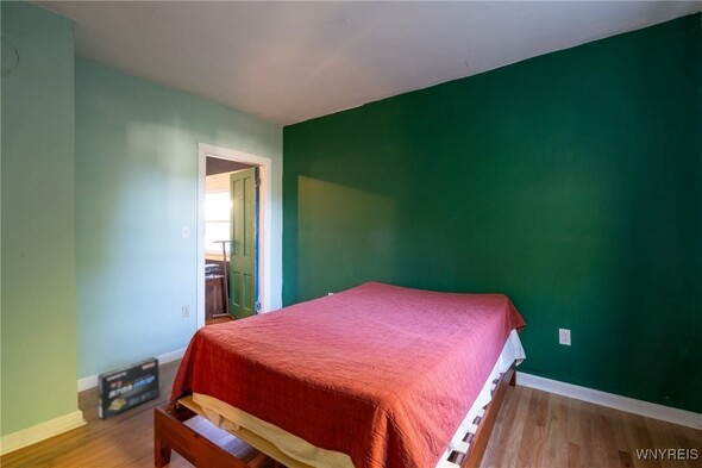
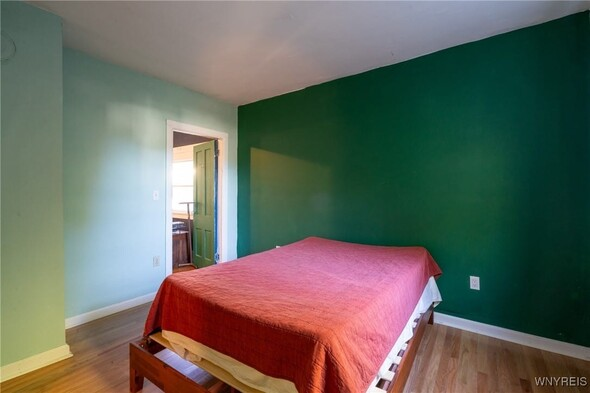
- box (130, 386)
